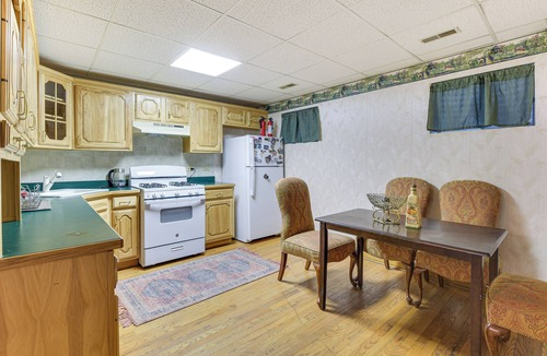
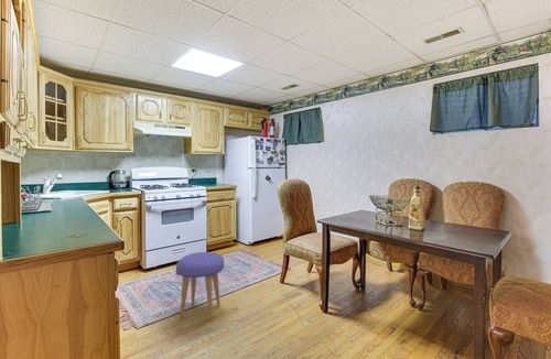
+ stool (195, 284)
